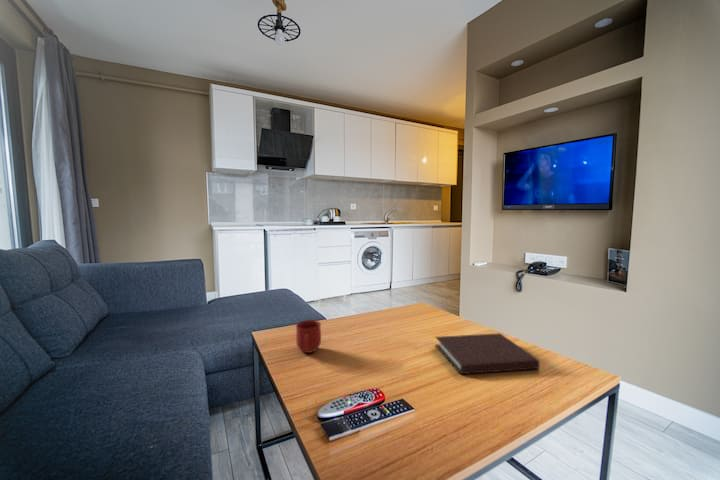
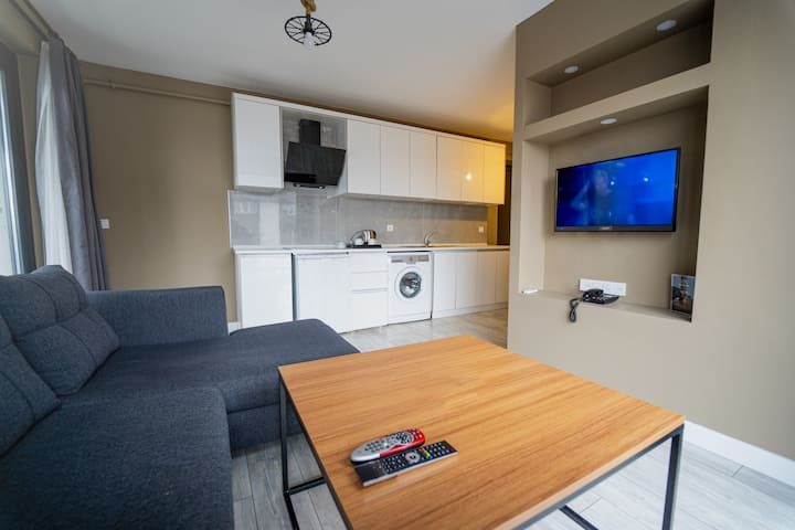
- mug (308, 339)
- notebook (482, 351)
